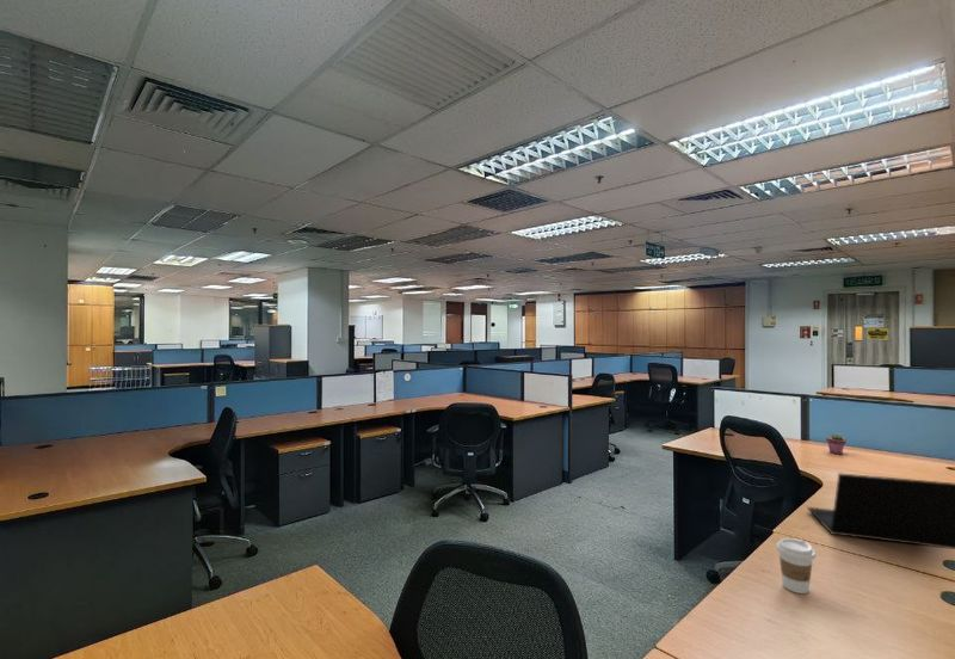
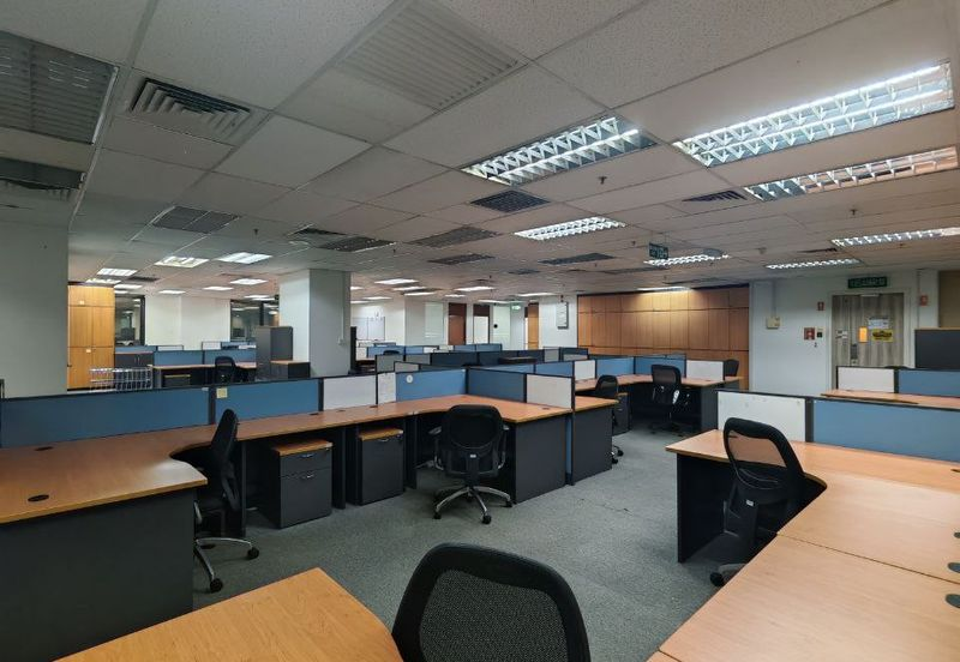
- coffee cup (795, 565)
- potted succulent (836, 442)
- laptop (881, 499)
